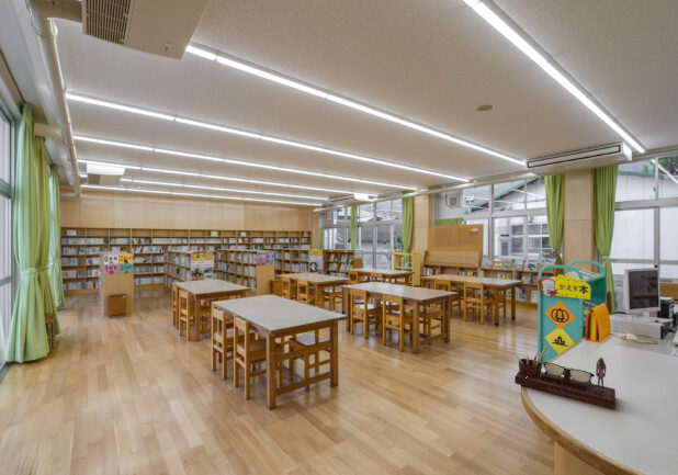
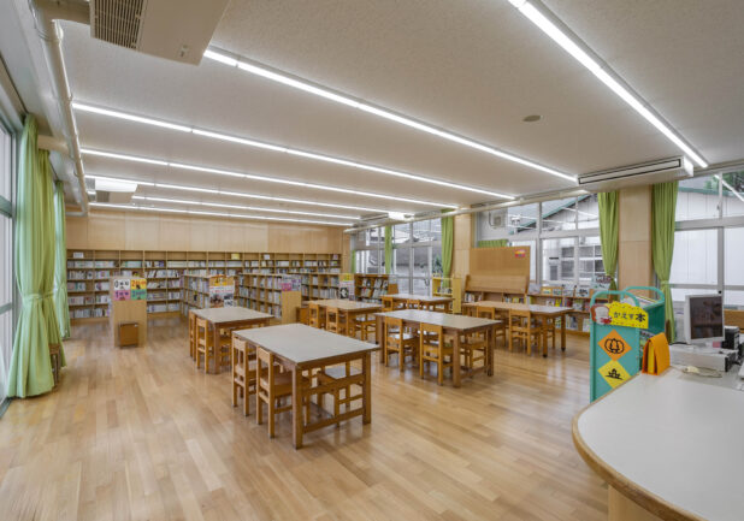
- desk organizer (558, 369)
